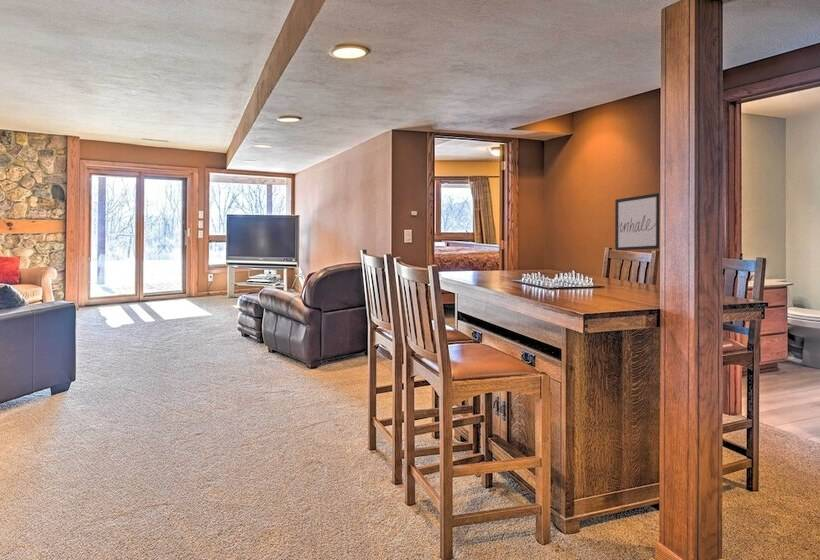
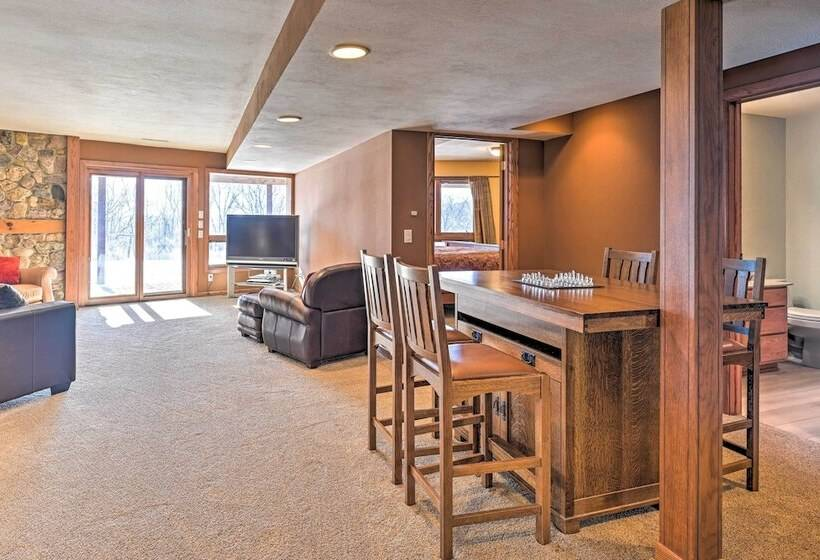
- wall art (636, 223)
